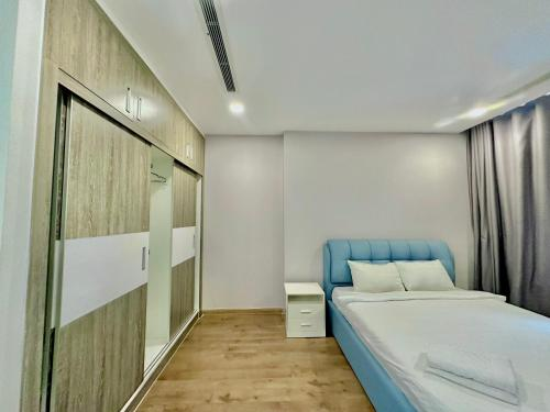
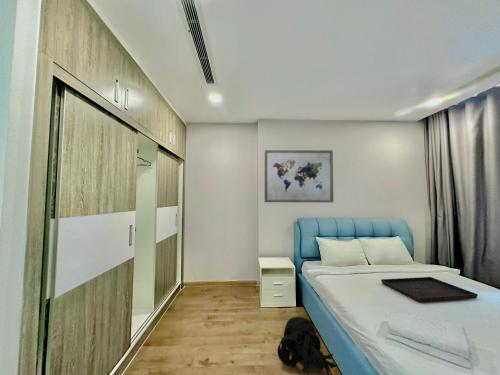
+ serving tray (425, 288)
+ tactical helmet (303, 344)
+ wall art (298, 176)
